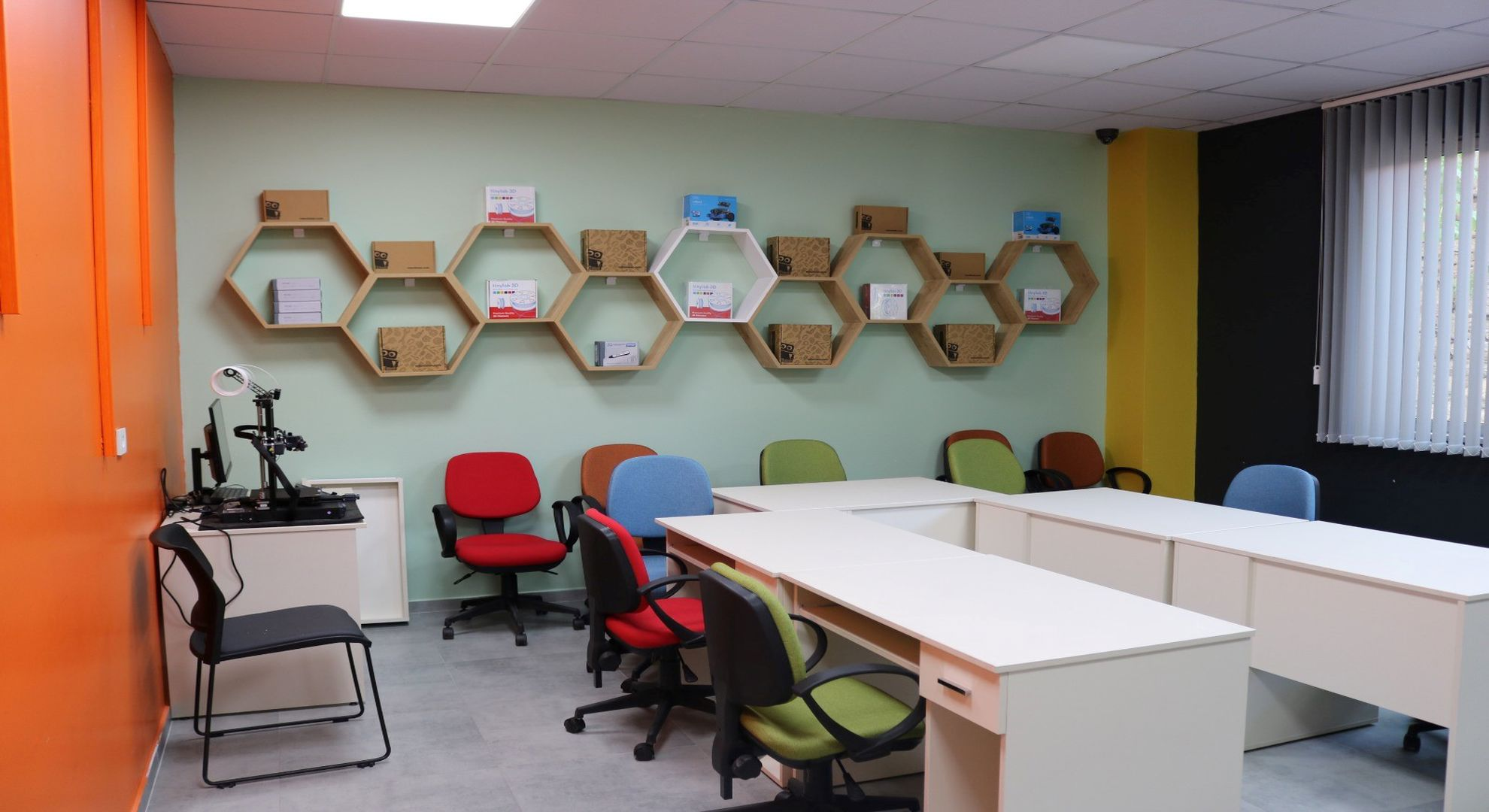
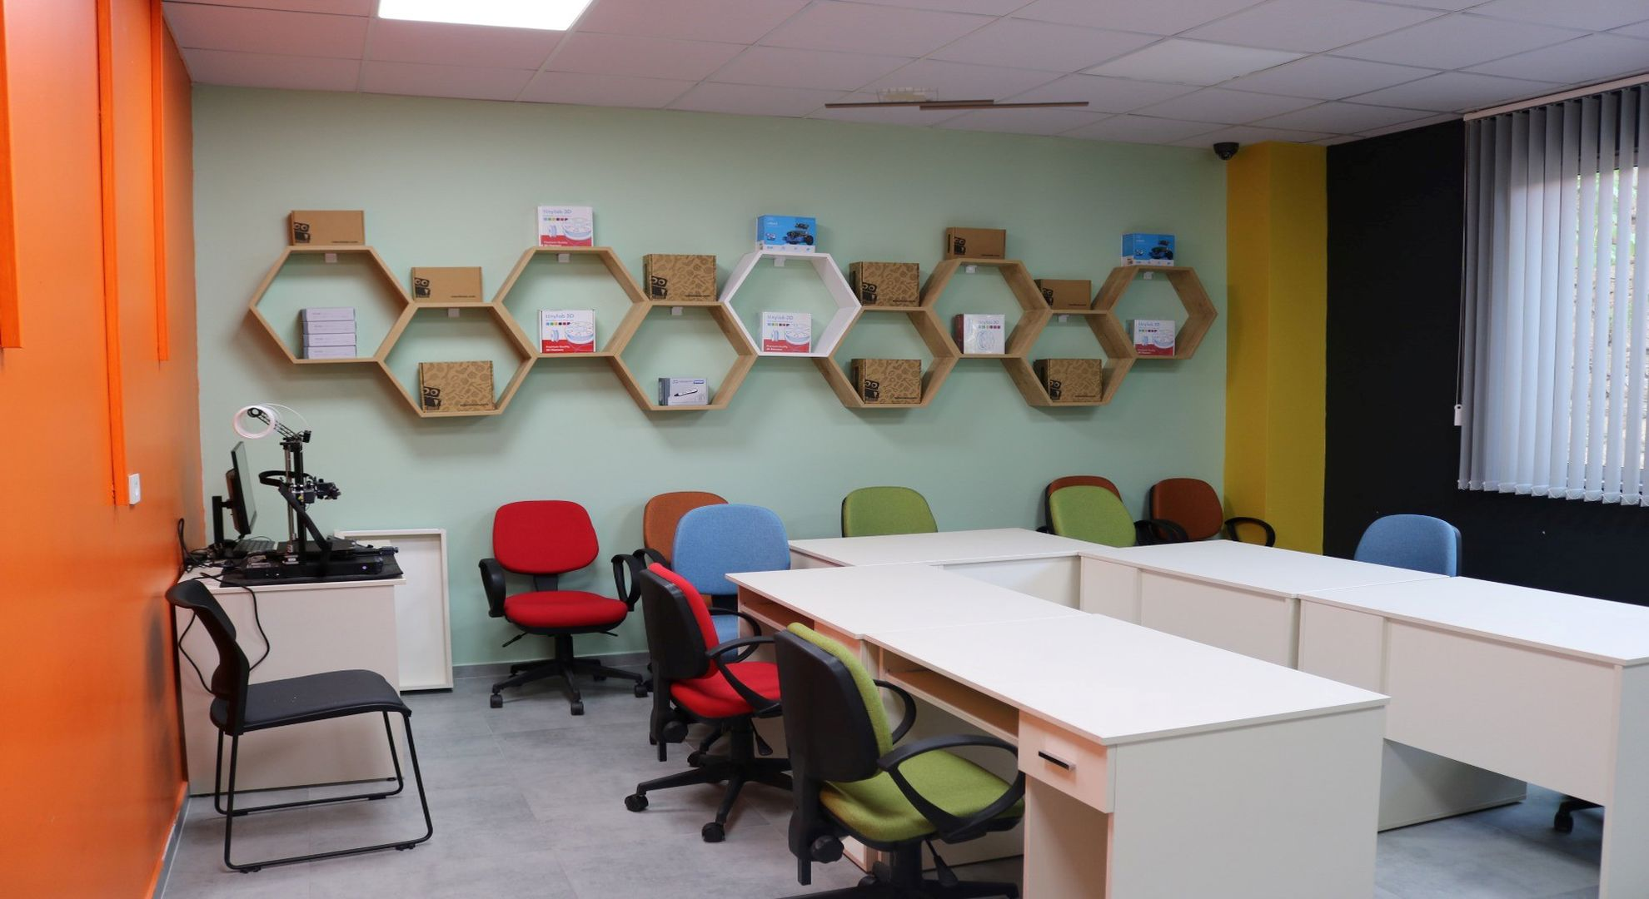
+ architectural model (956, 101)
